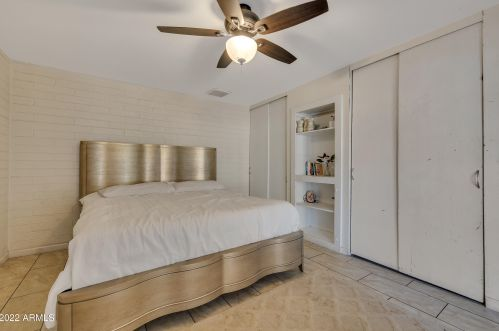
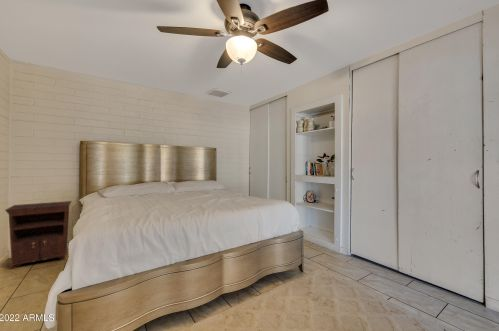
+ nightstand (41, 232)
